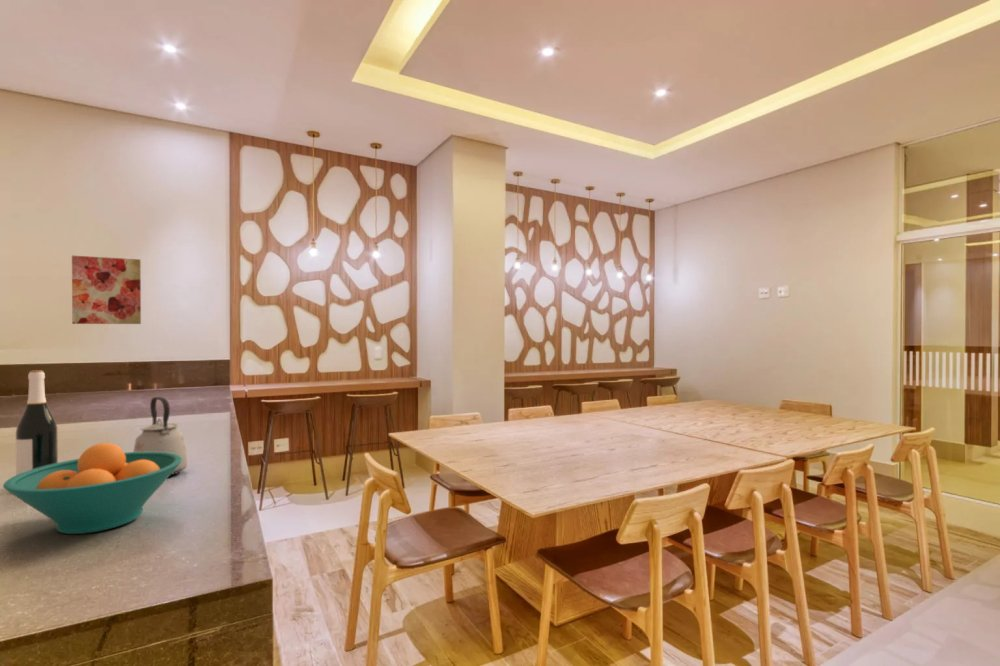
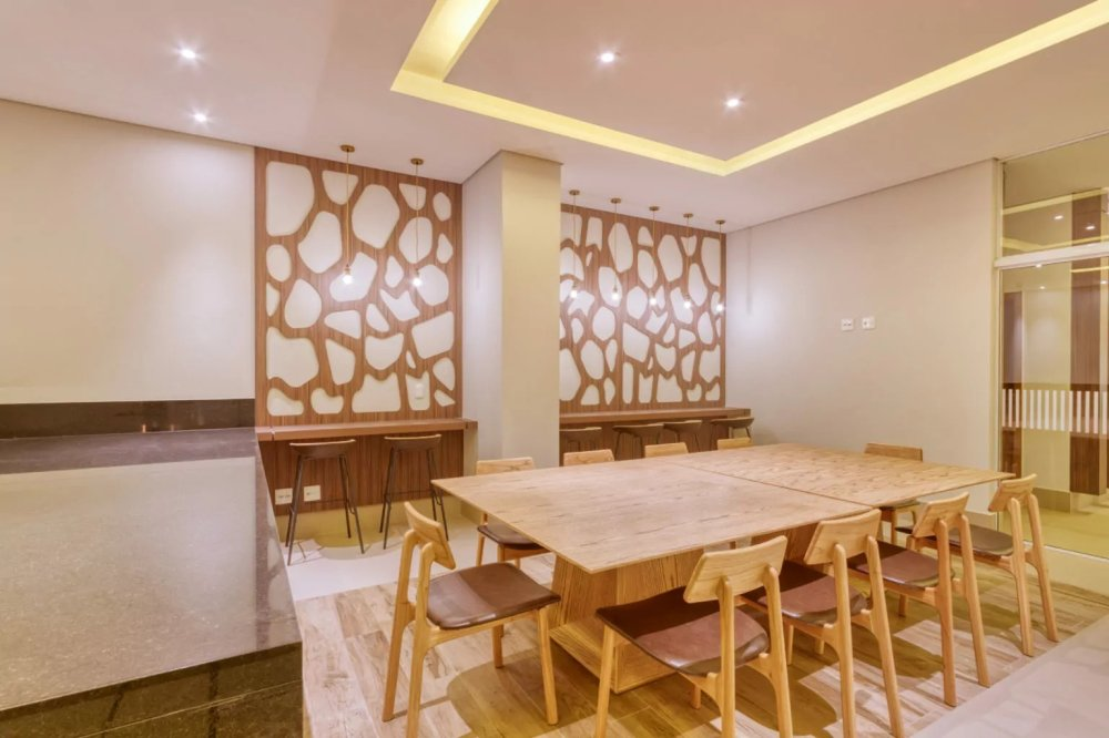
- wall art (107, 290)
- wine bottle (37, 428)
- kettle (157, 434)
- fruit bowl (101, 482)
